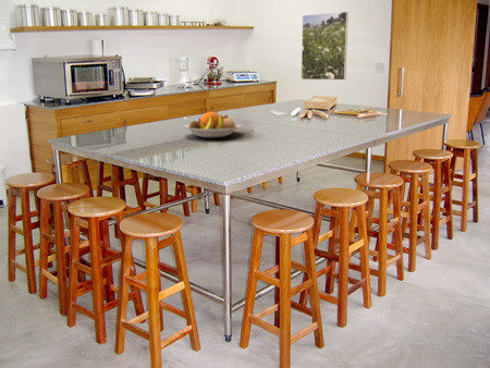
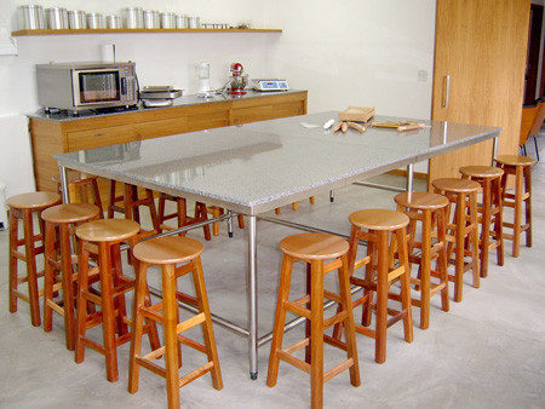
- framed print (323, 47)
- fruit bowl (212, 123)
